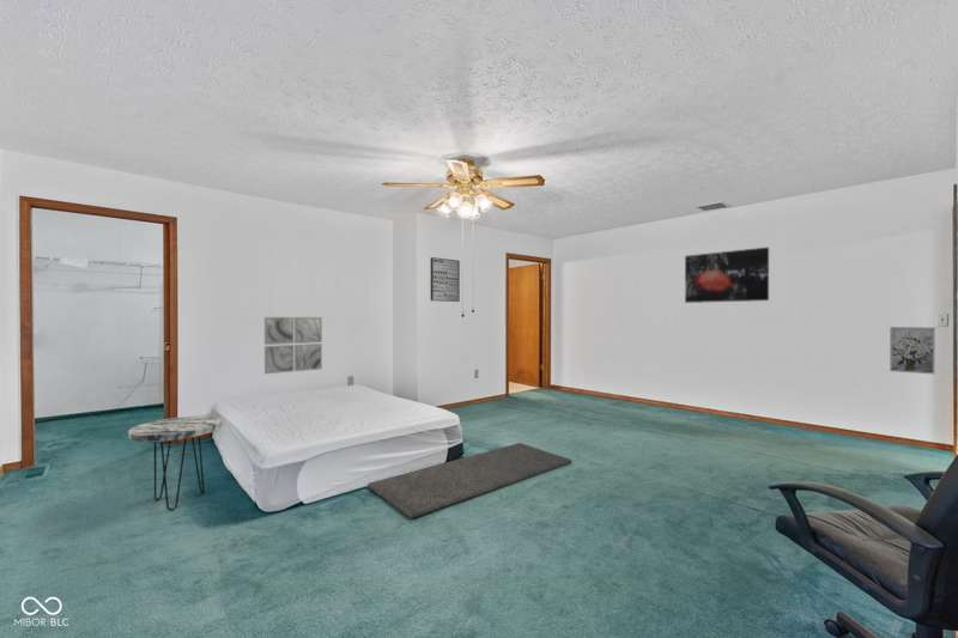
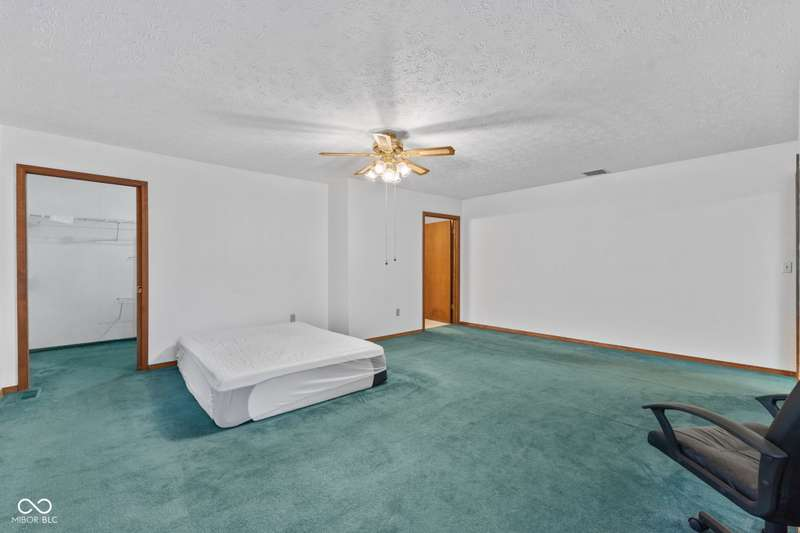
- wall art (295, 345)
- wall art (723, 277)
- side table (181, 462)
- wall art (444, 280)
- wall art (911, 350)
- rug (477, 472)
